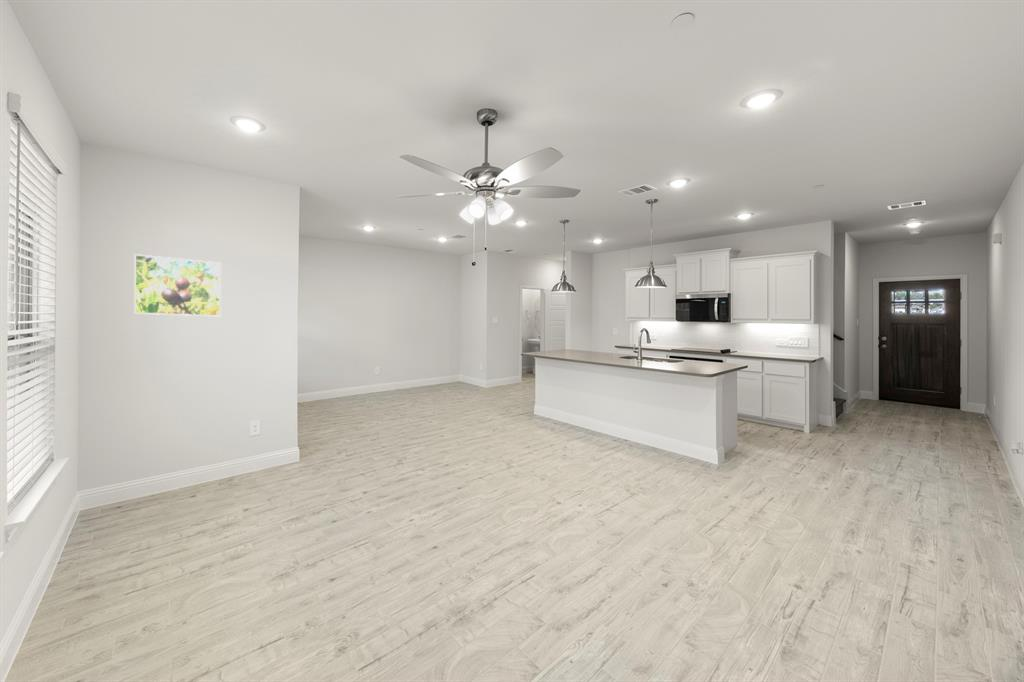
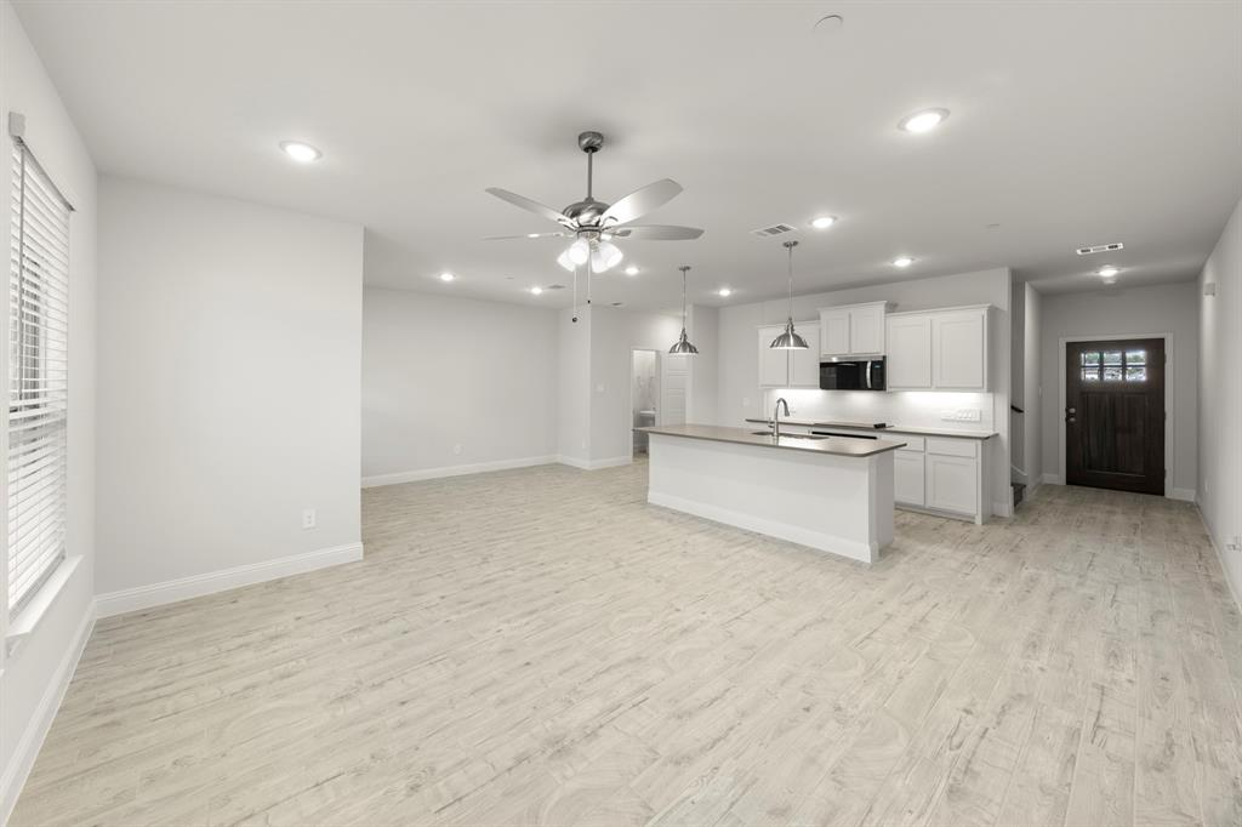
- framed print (179, 287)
